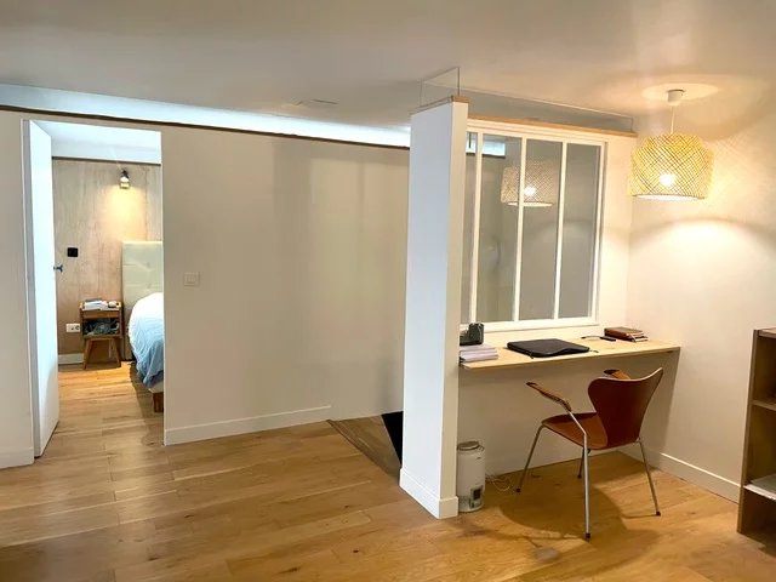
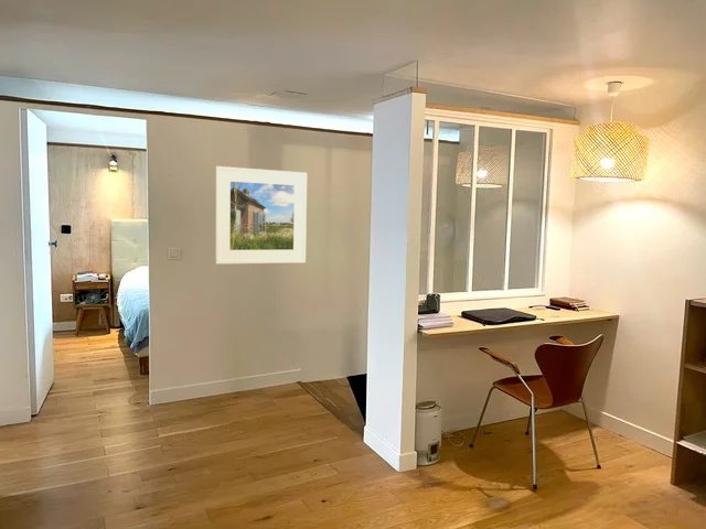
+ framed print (263, 216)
